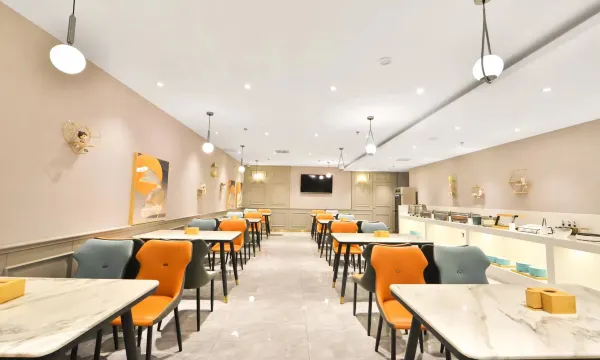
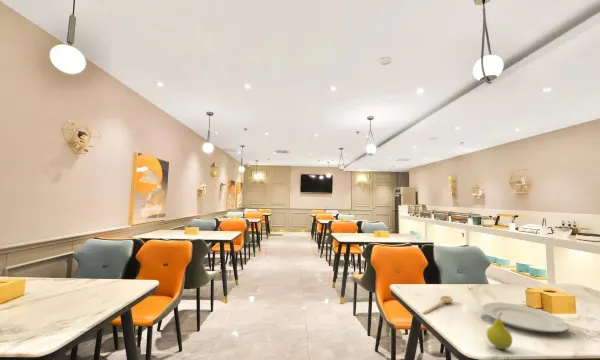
+ fruit (498, 328)
+ chinaware (522, 318)
+ spoon (437, 304)
